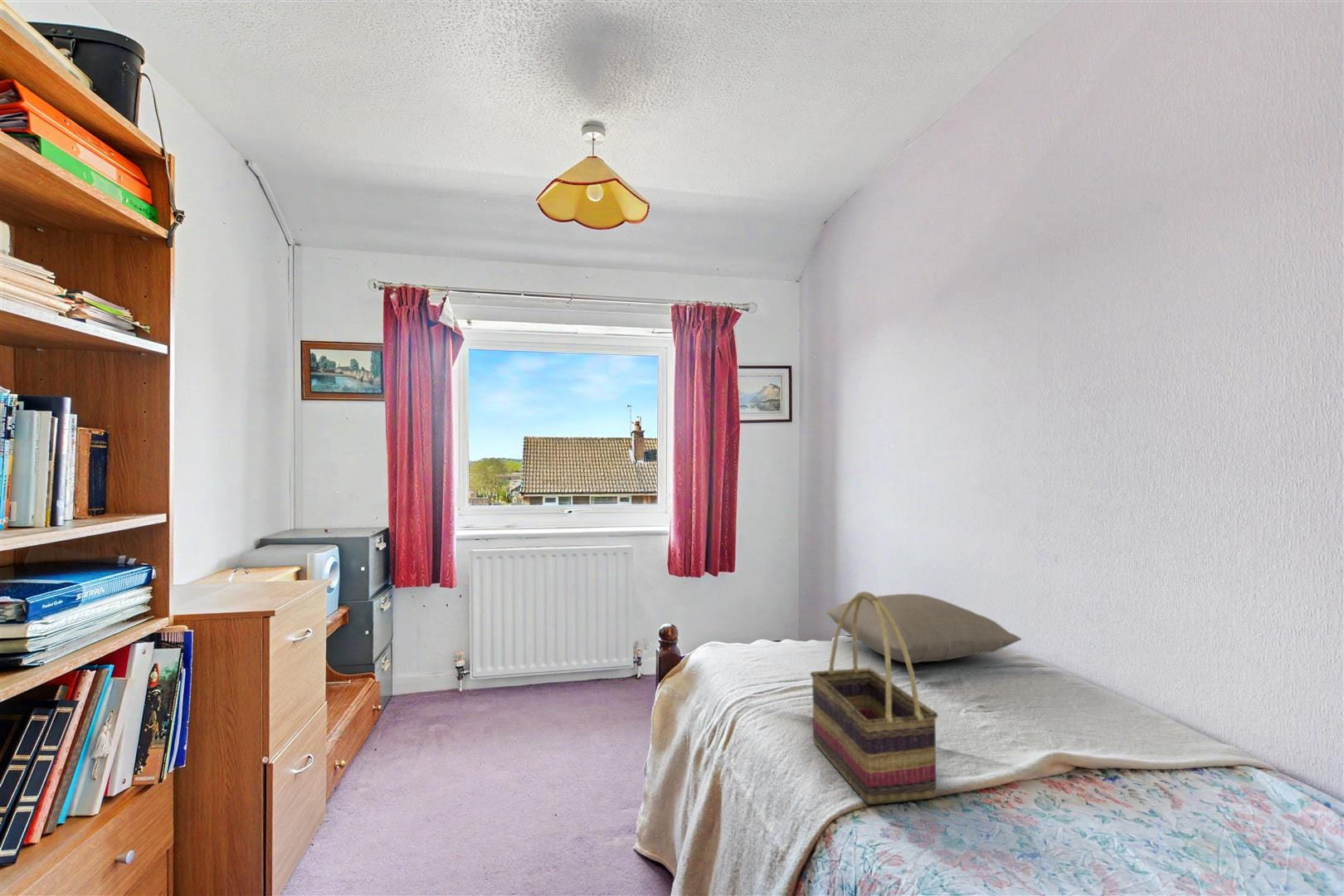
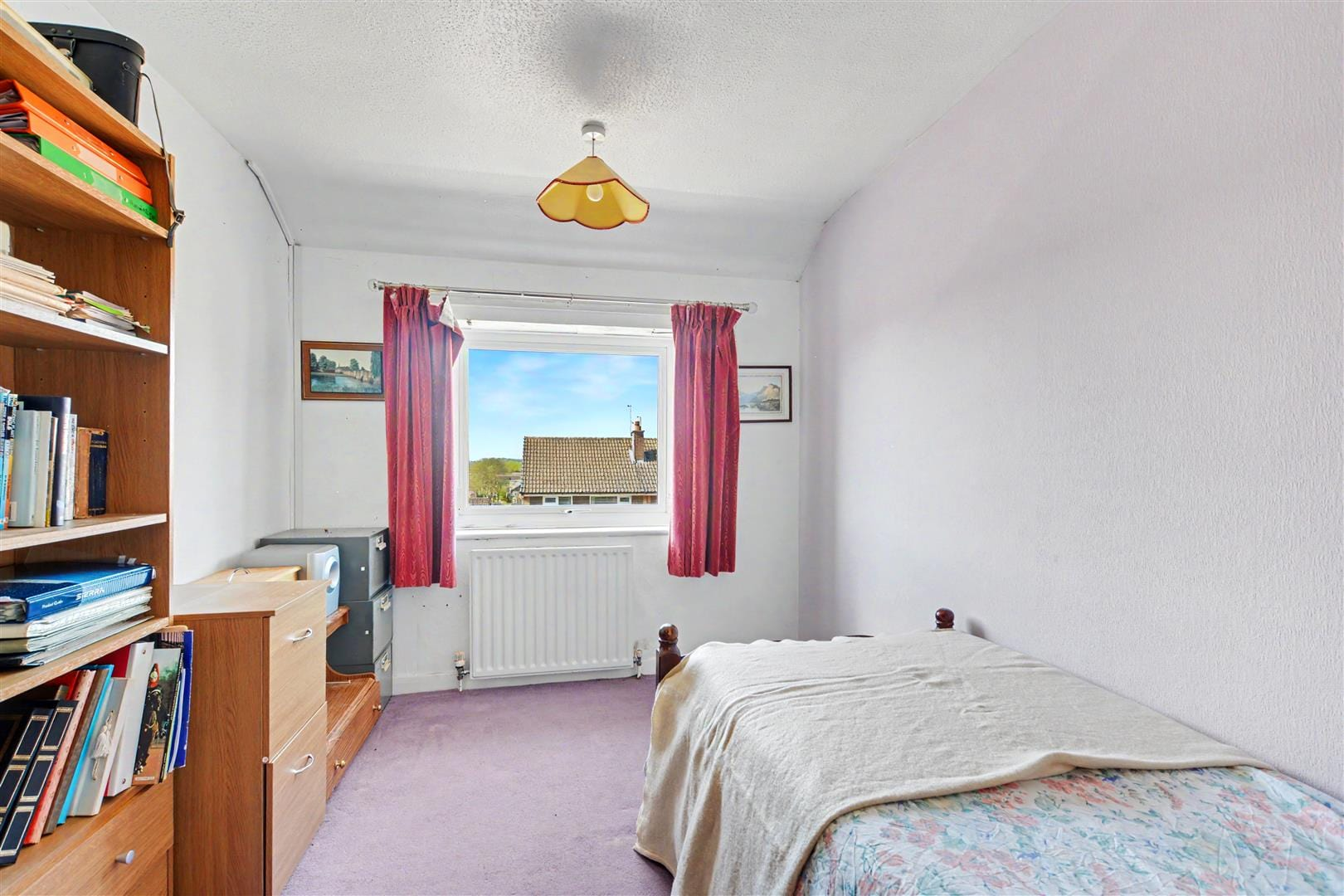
- woven basket (868, 680)
- pillow (916, 626)
